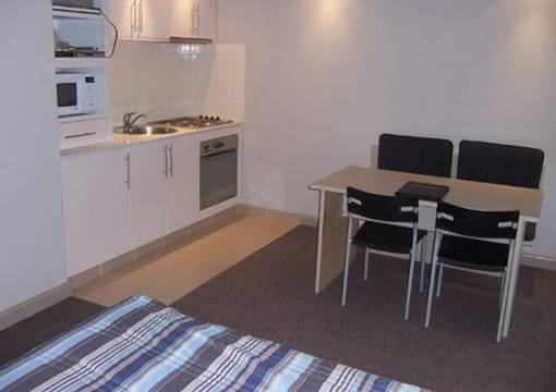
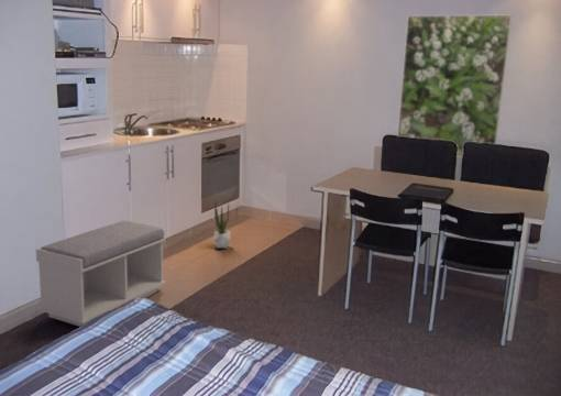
+ bench (106, 270)
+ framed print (450, 87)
+ potted plant (220, 224)
